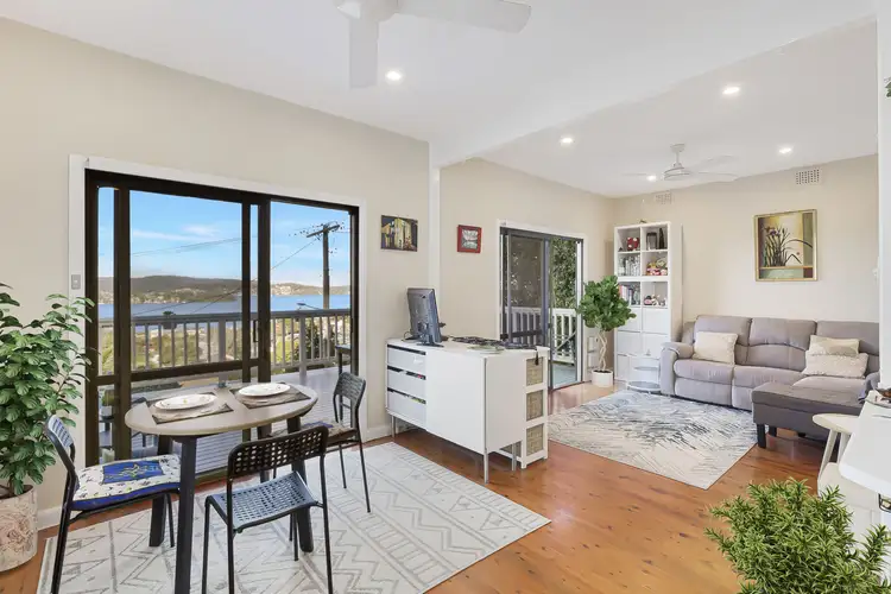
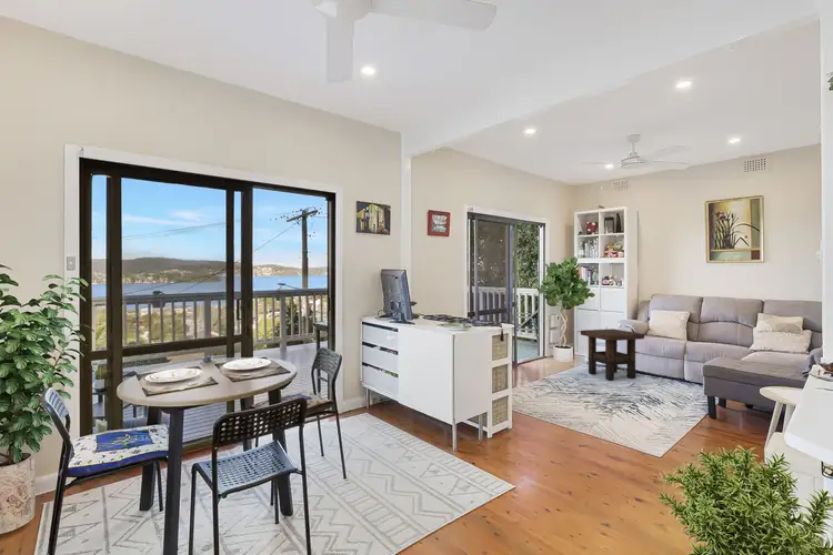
+ side table (611, 353)
